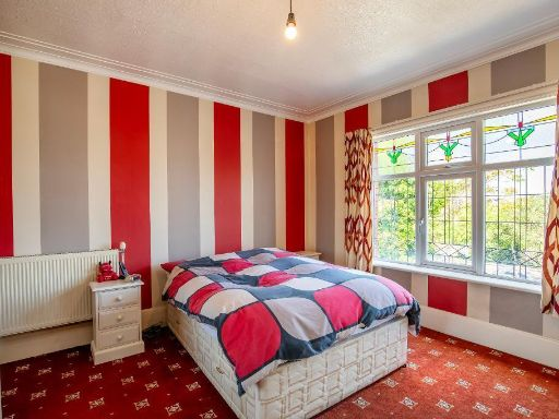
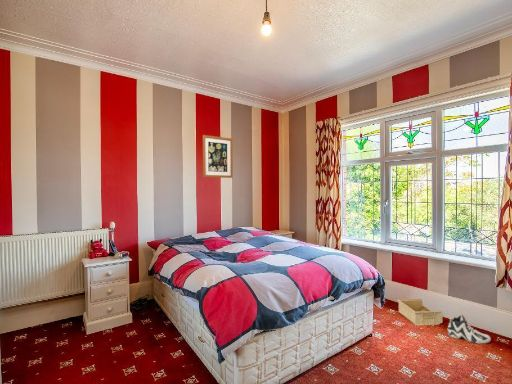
+ sneaker (468, 327)
+ wall art (218, 157)
+ storage bin (419, 311)
